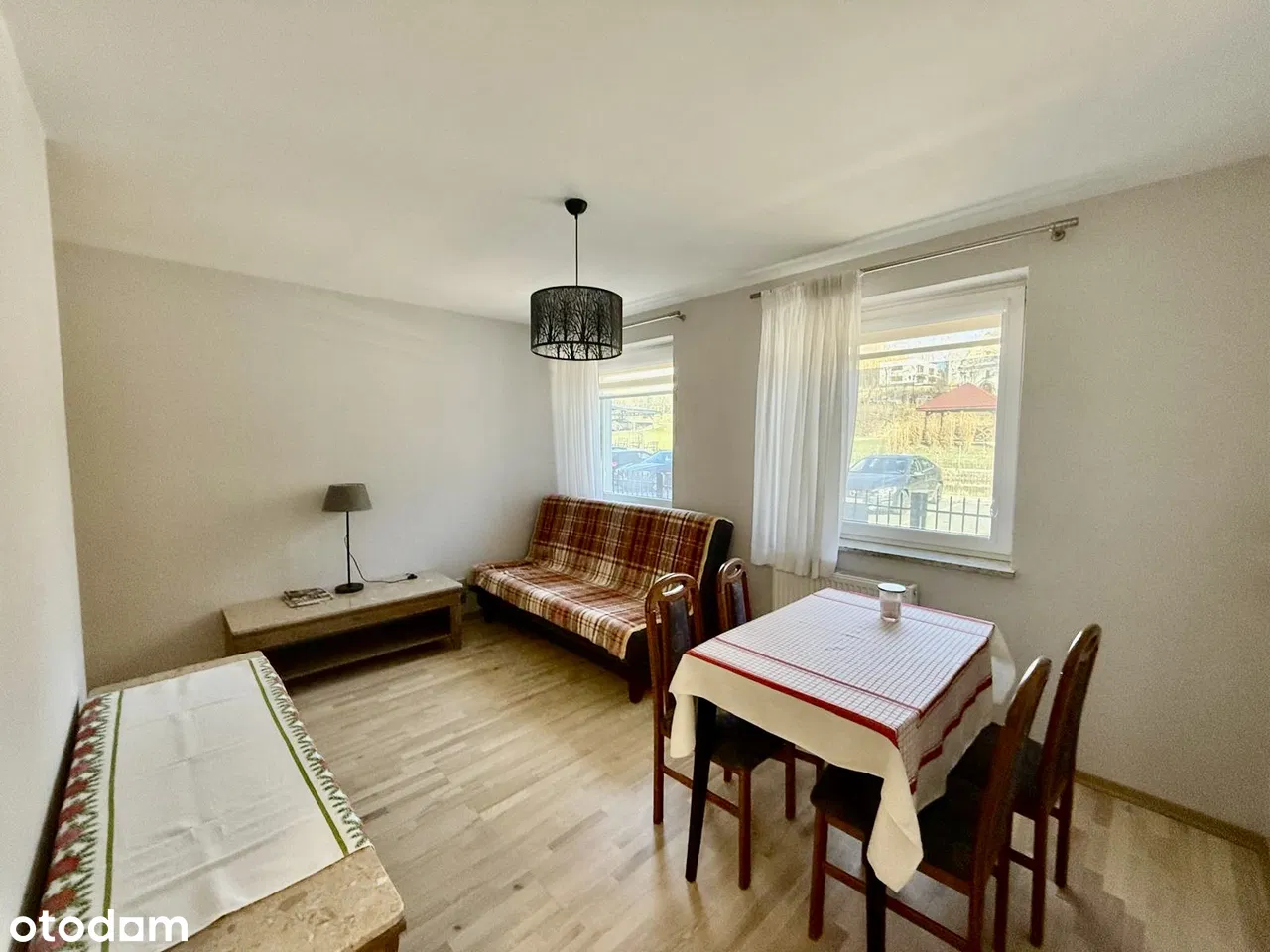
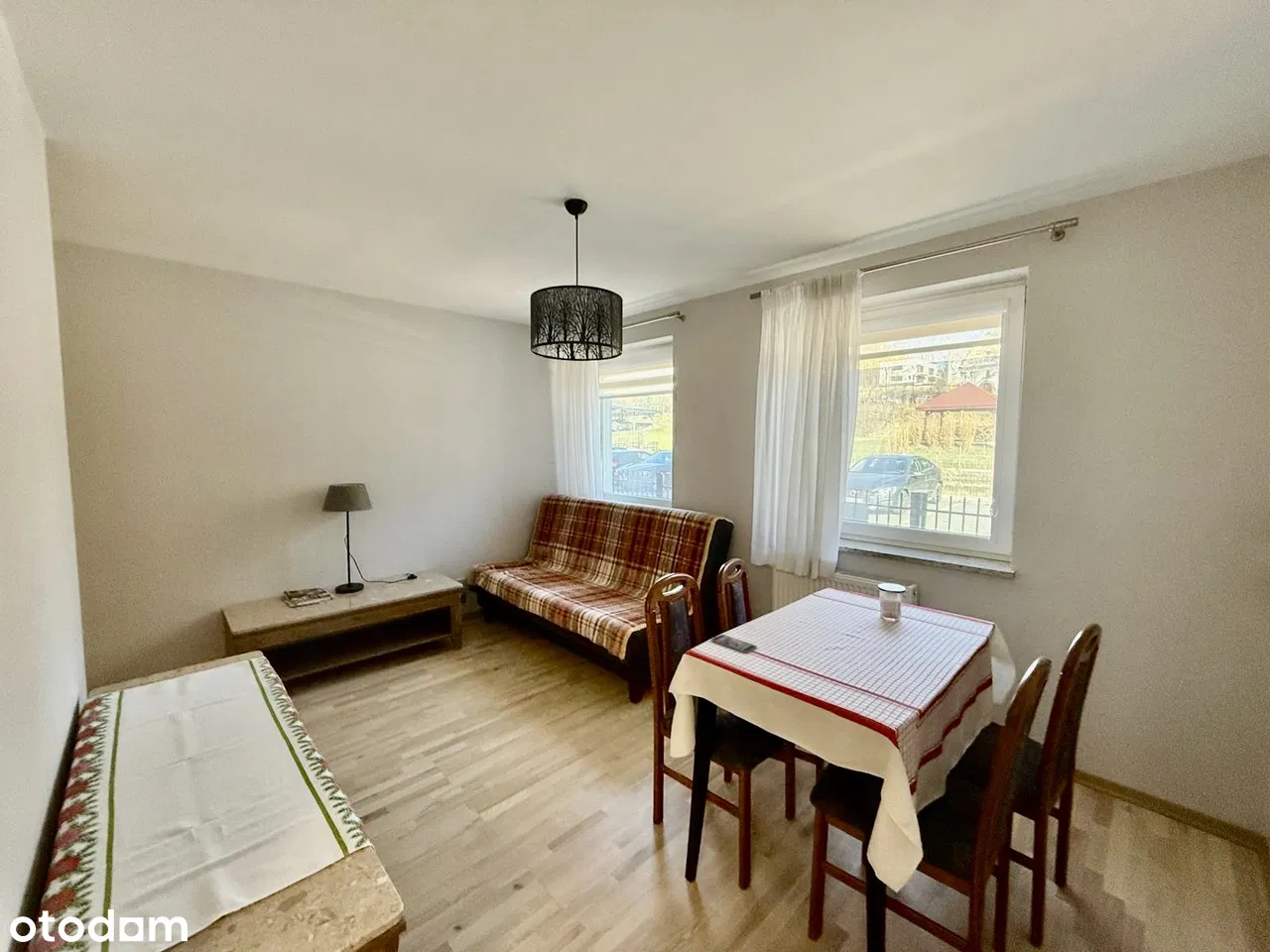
+ smartphone (733, 643)
